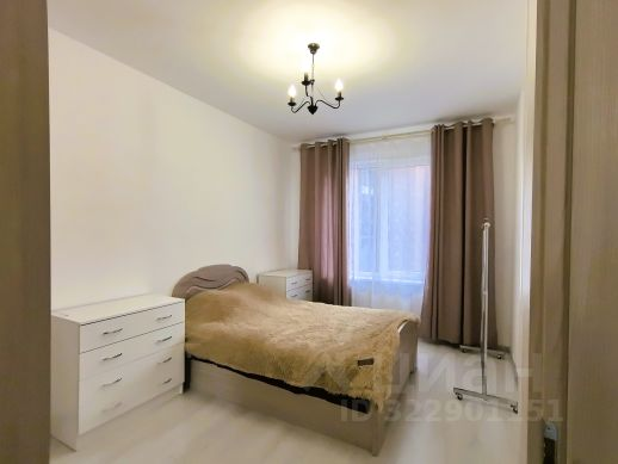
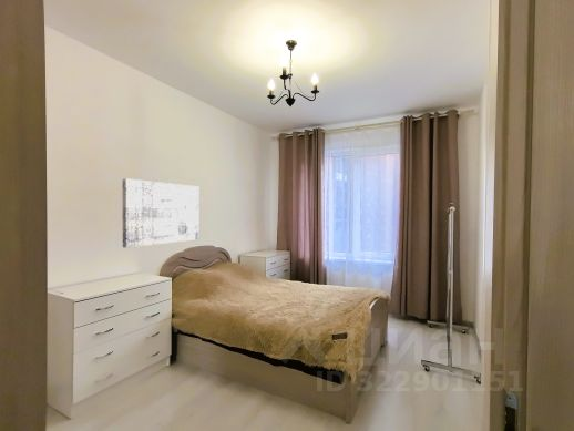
+ wall art (165, 213)
